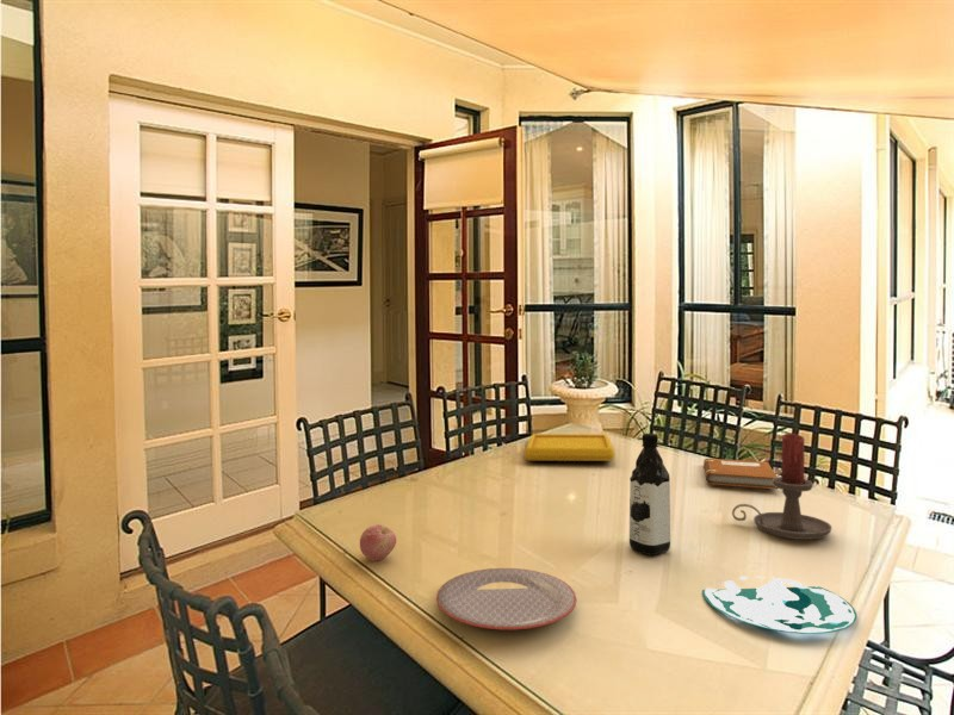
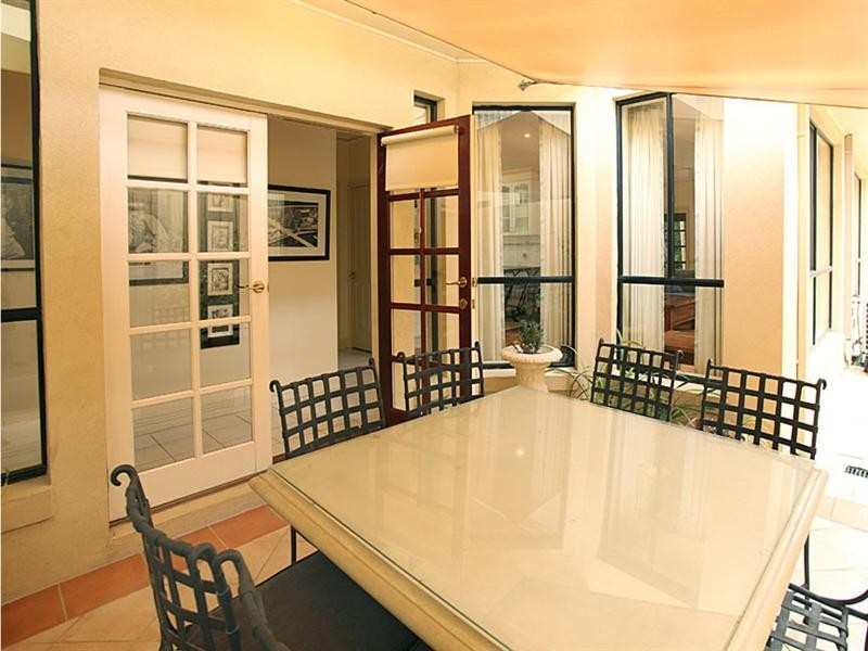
- plate (775, 593)
- water bottle (649, 491)
- serving tray (569, 446)
- plate (506, 599)
- apple (378, 542)
- notebook (737, 472)
- candle holder (780, 481)
